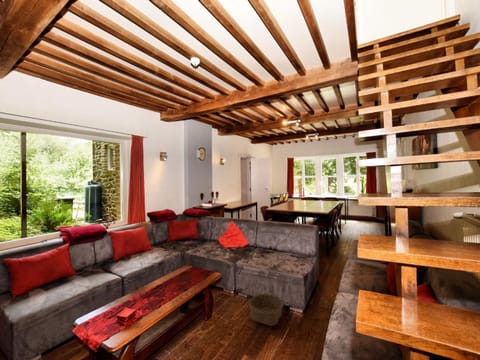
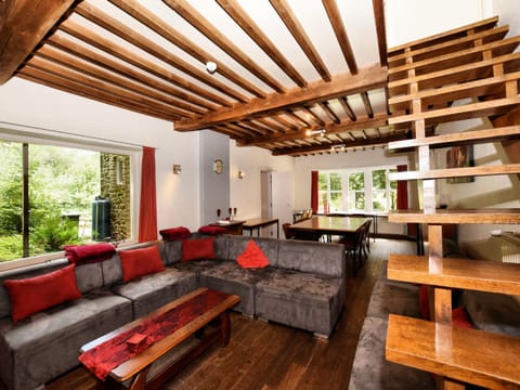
- basket (266, 298)
